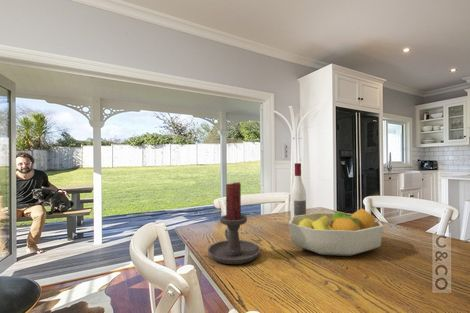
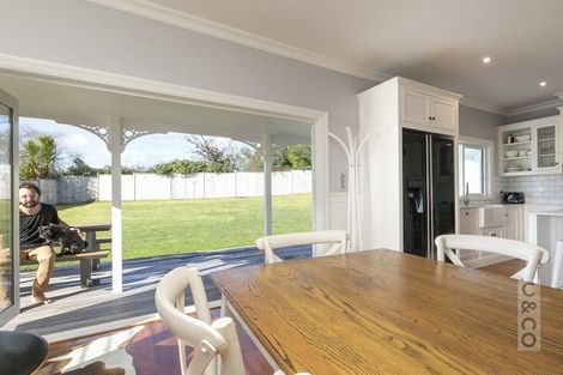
- alcohol (298, 191)
- fruit bowl (334, 227)
- candle holder (232, 216)
